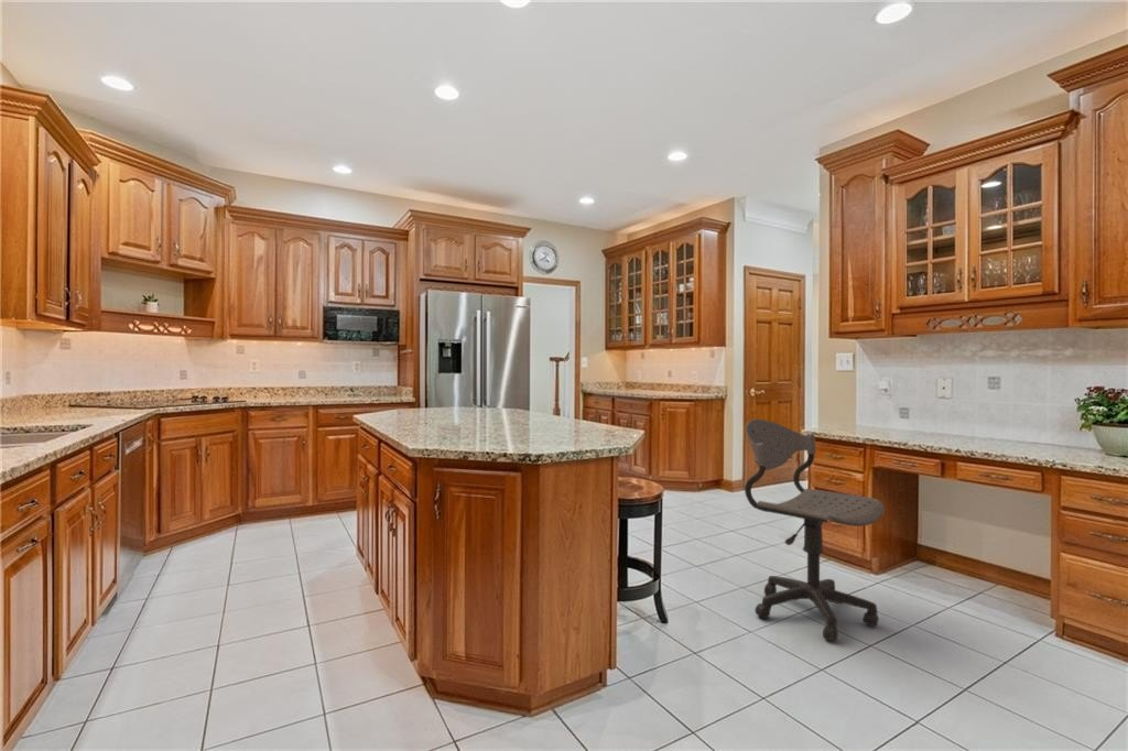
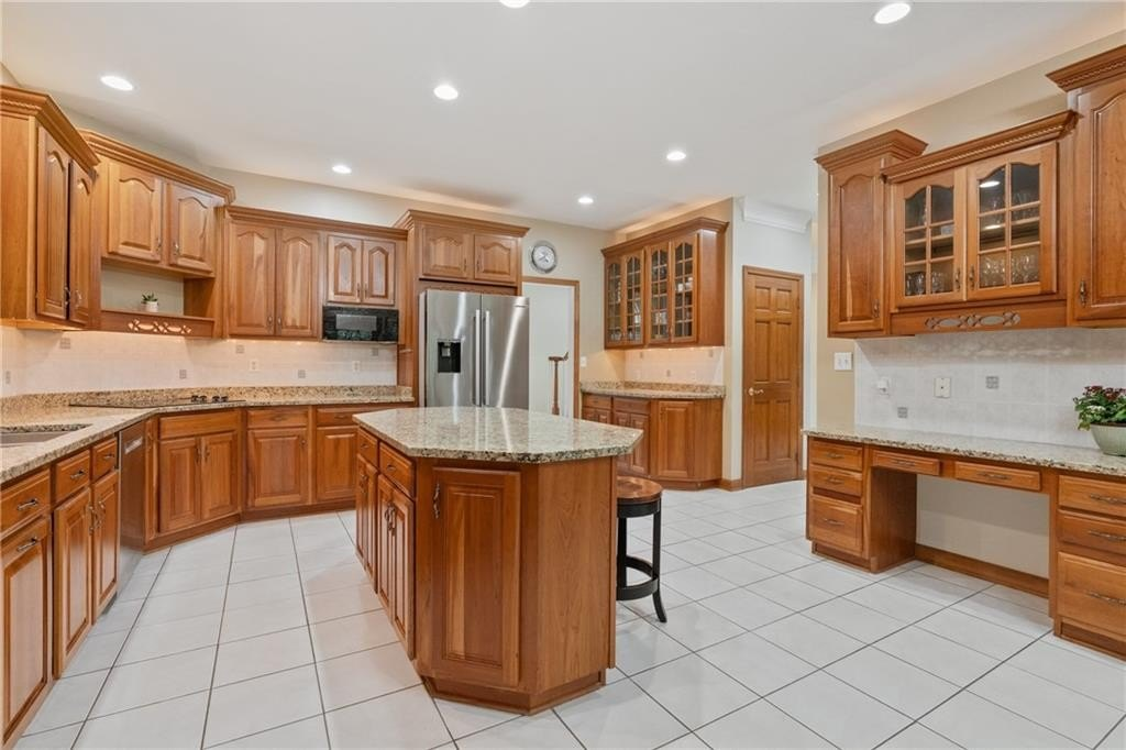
- office chair (807, 516)
